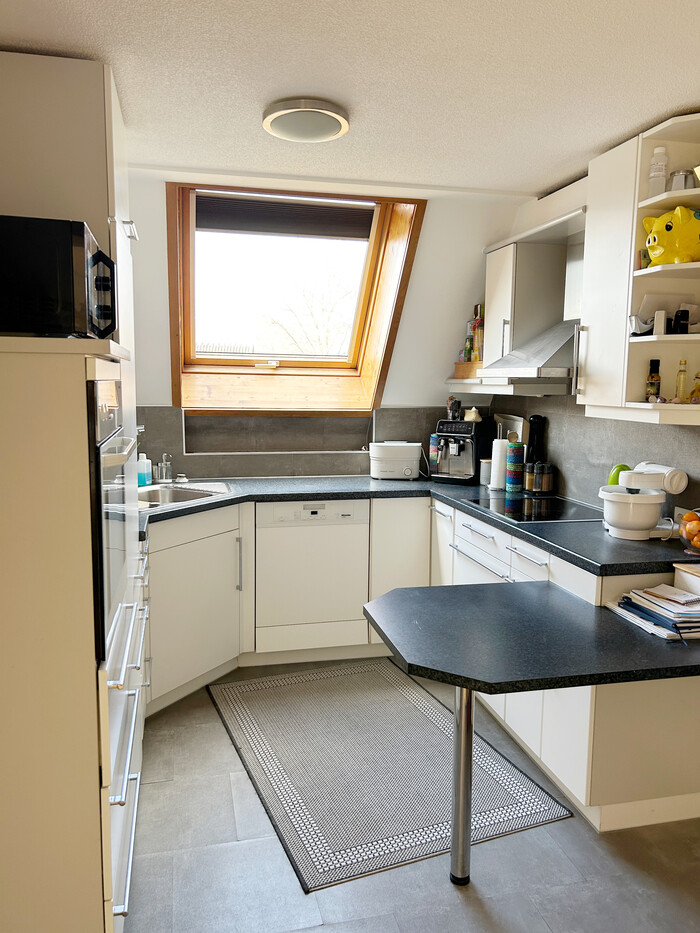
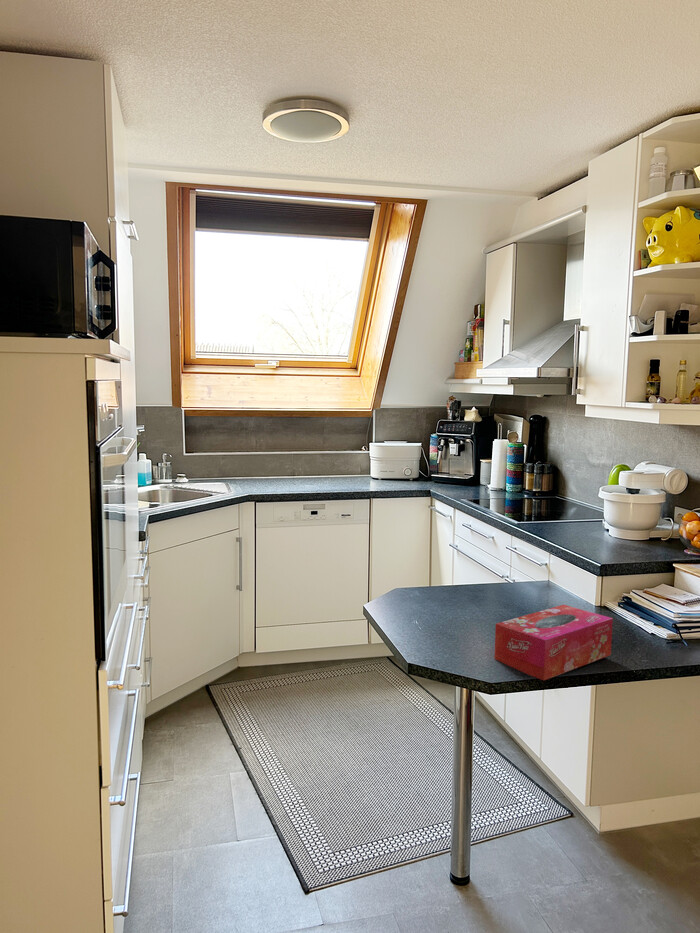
+ tissue box (554, 639)
